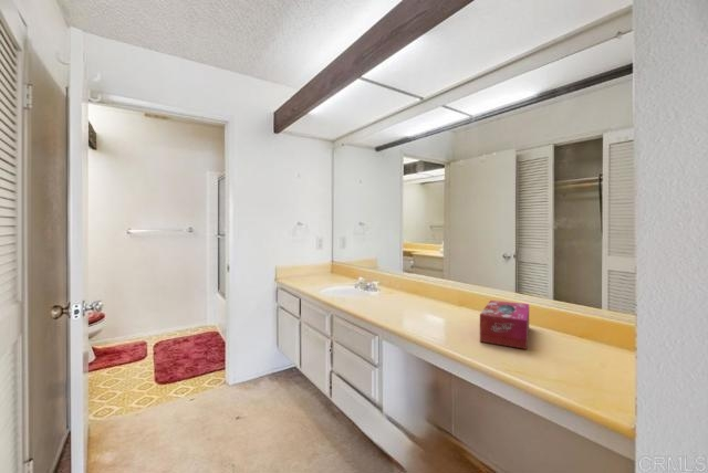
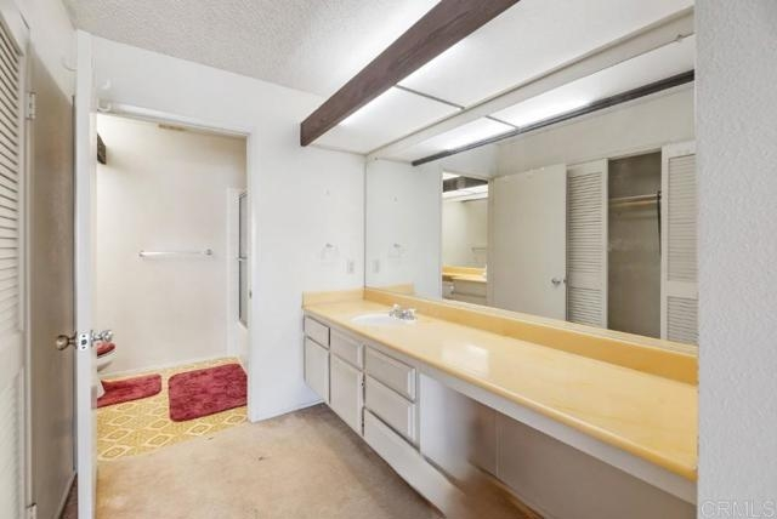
- tissue box (506, 320)
